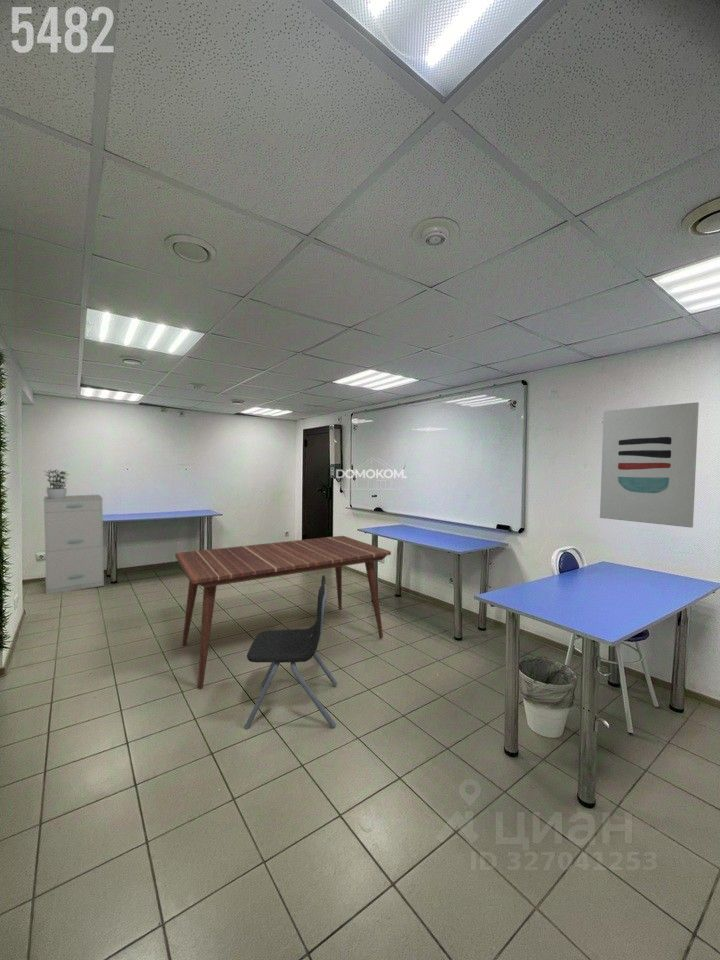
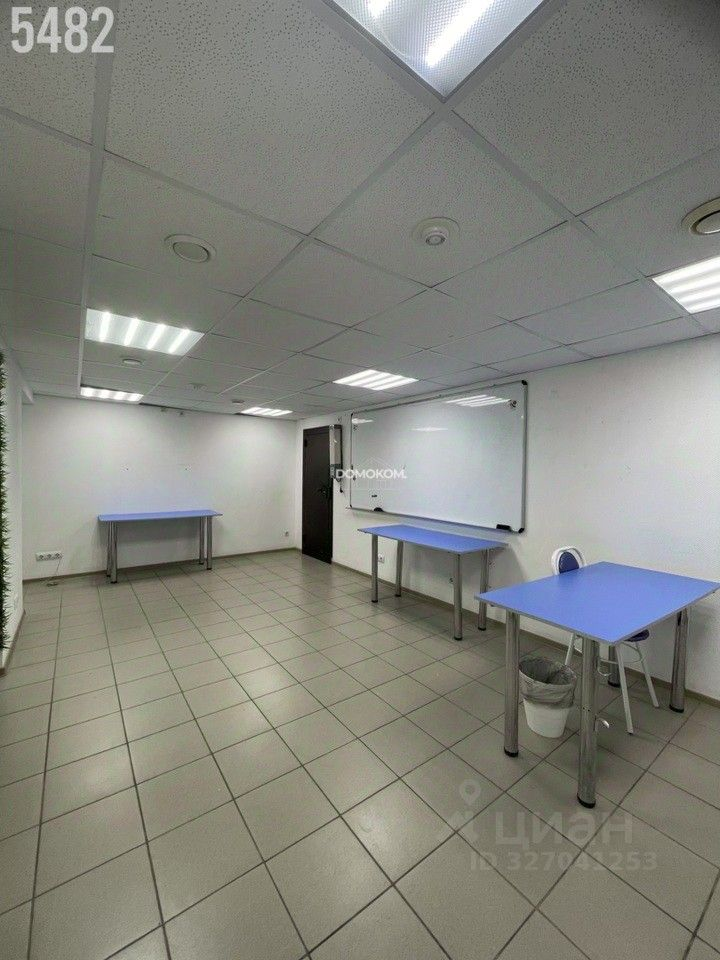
- wall art (645, 465)
- filing cabinet (74, 540)
- dining chair (294, 643)
- potted plant (57, 482)
- dining table (282, 575)
